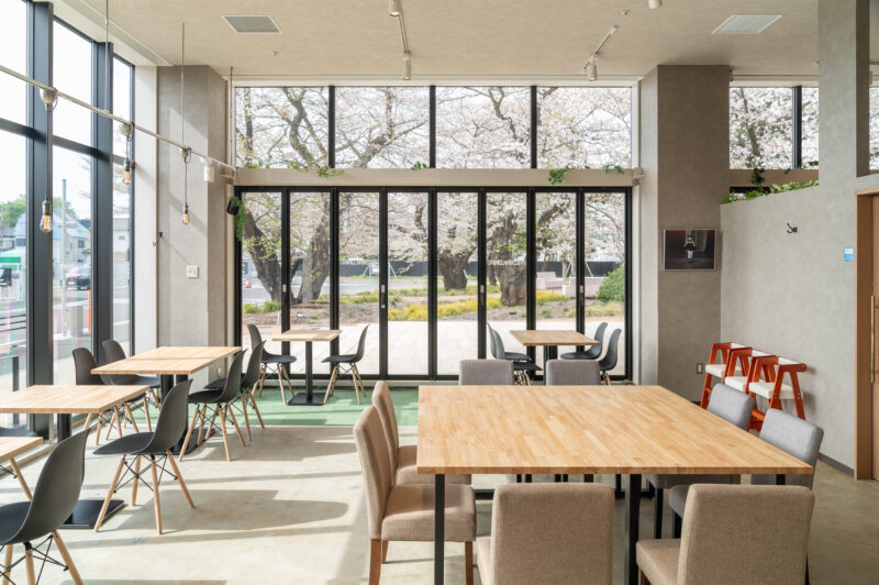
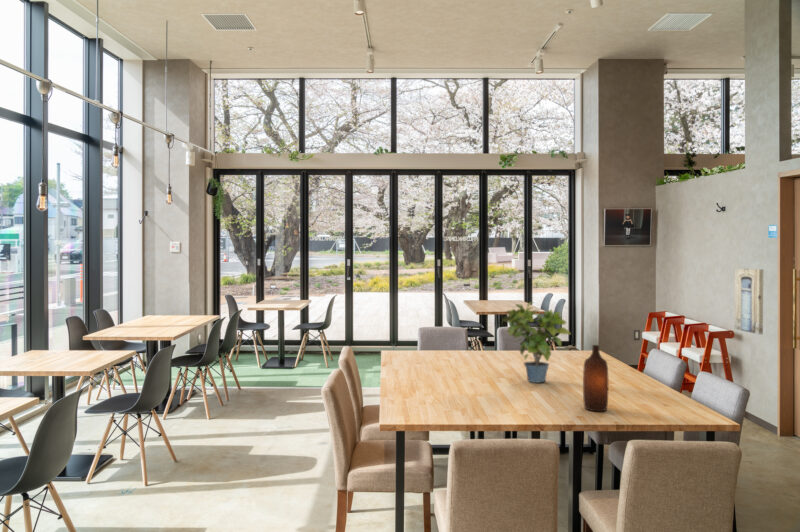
+ wall art (748, 300)
+ potted plant (532, 341)
+ bottle (595, 377)
